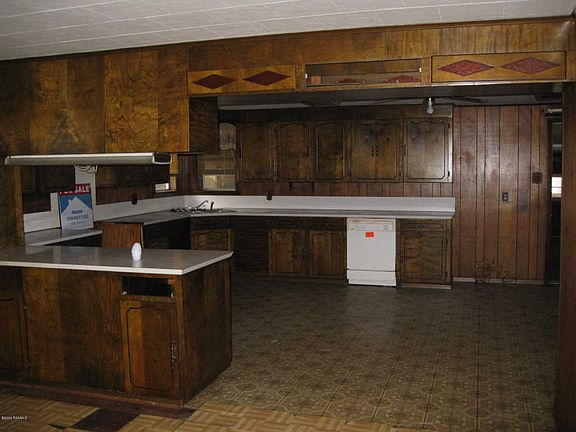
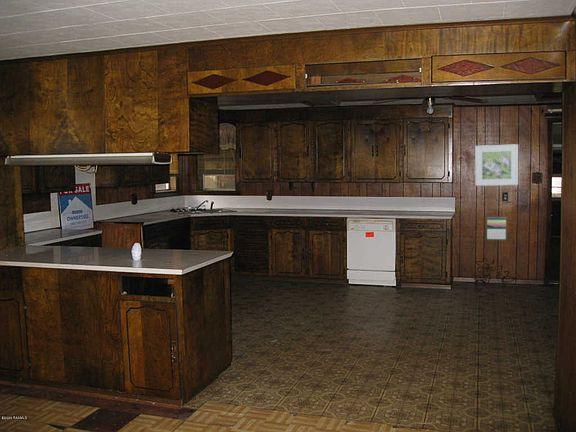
+ calendar (496, 228)
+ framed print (496, 165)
